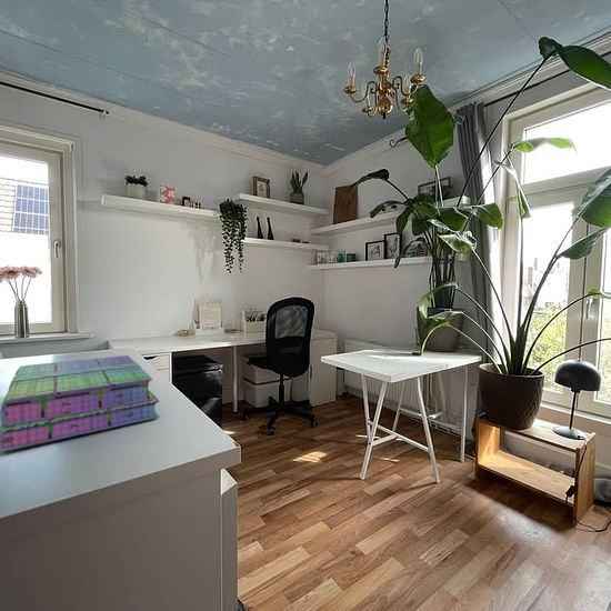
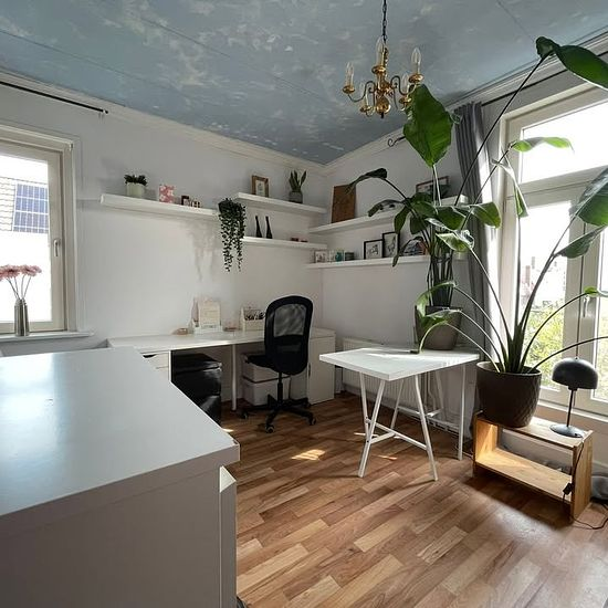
- stack of books (81, 390)
